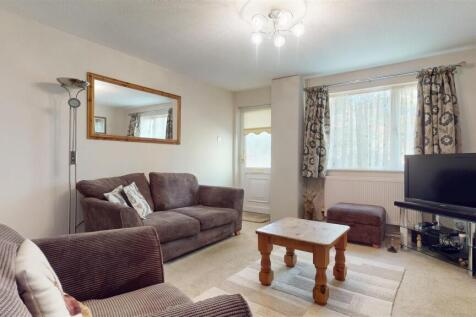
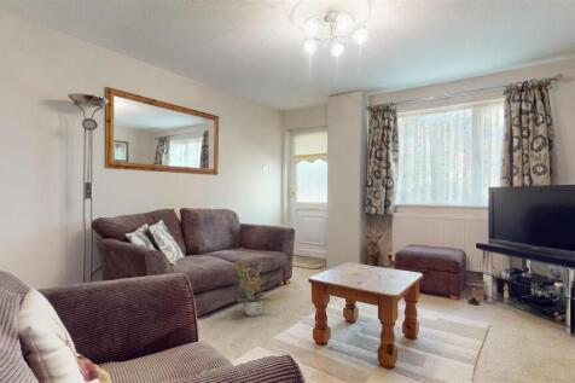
+ potted plant (250, 288)
